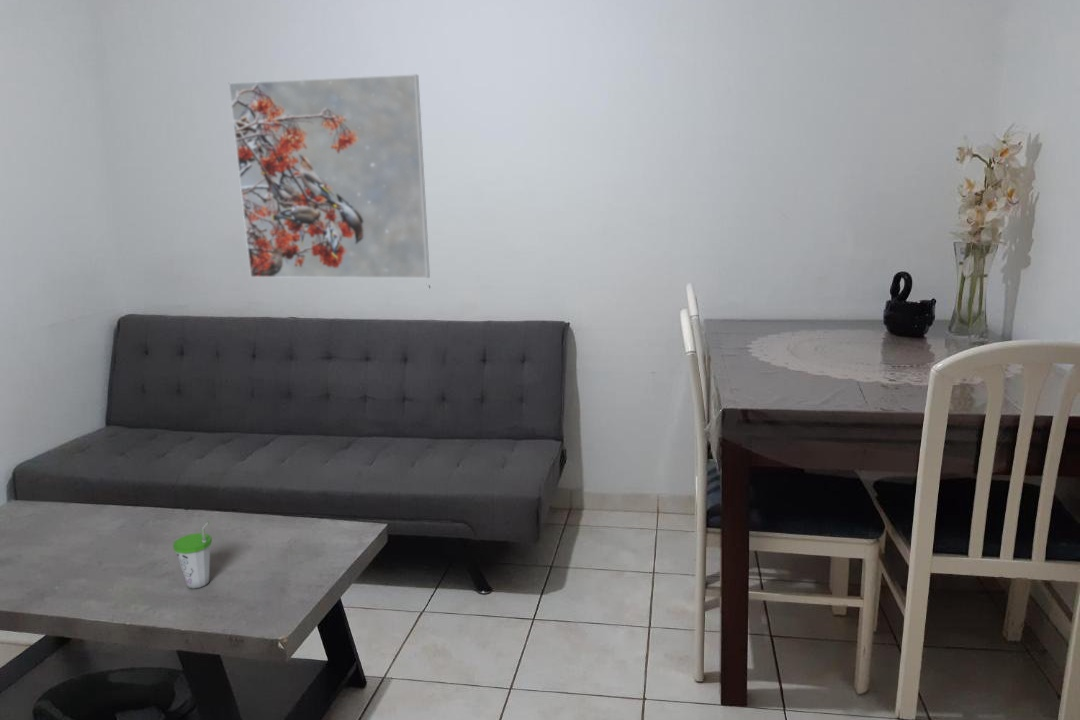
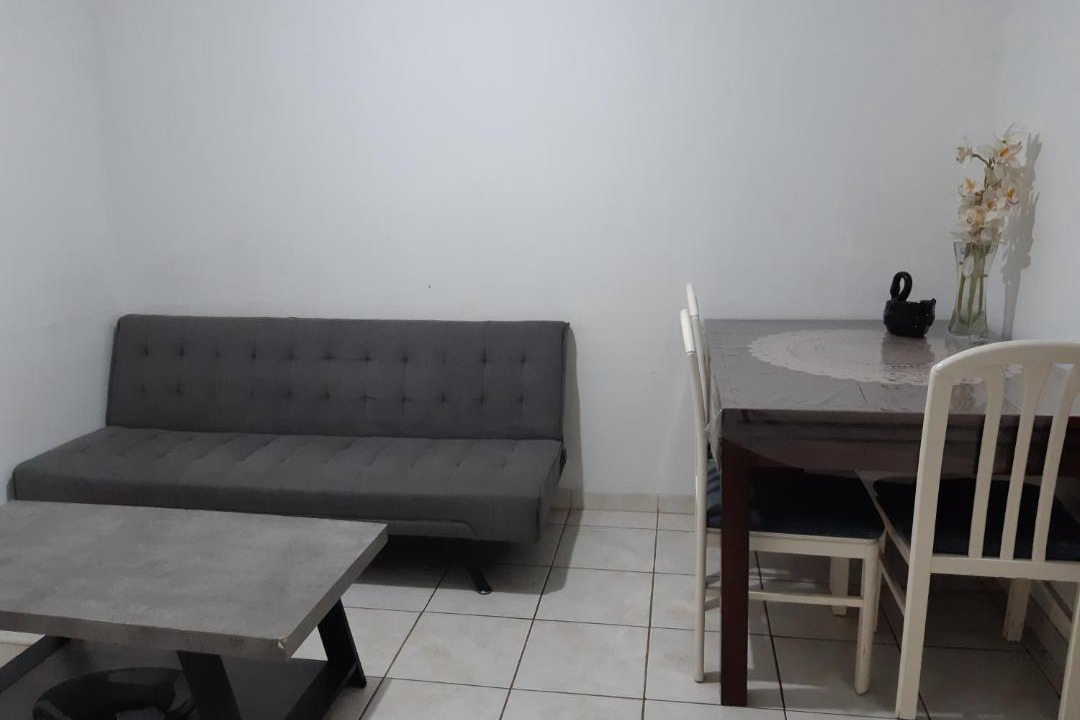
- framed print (330, 181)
- cup (194, 552)
